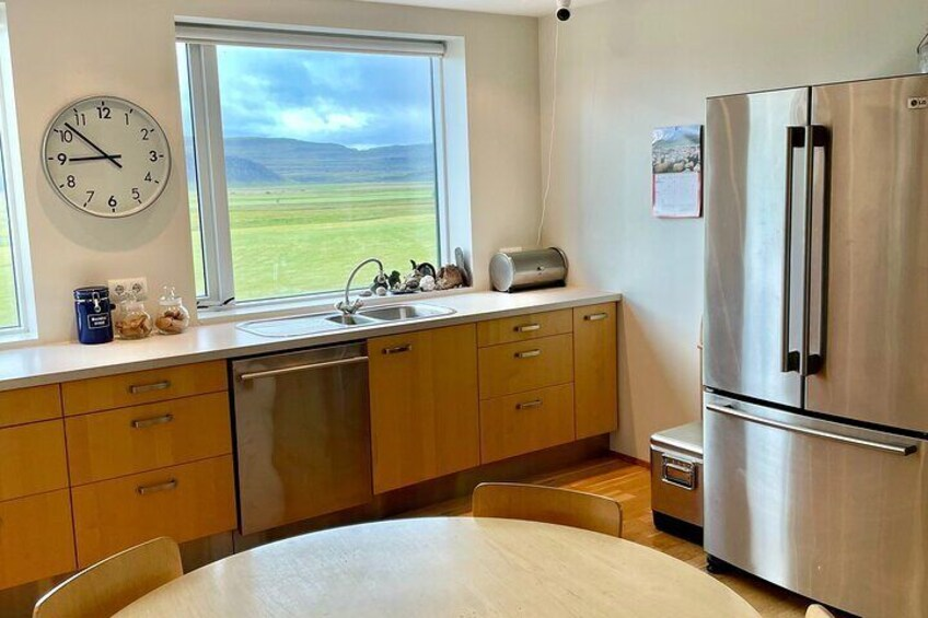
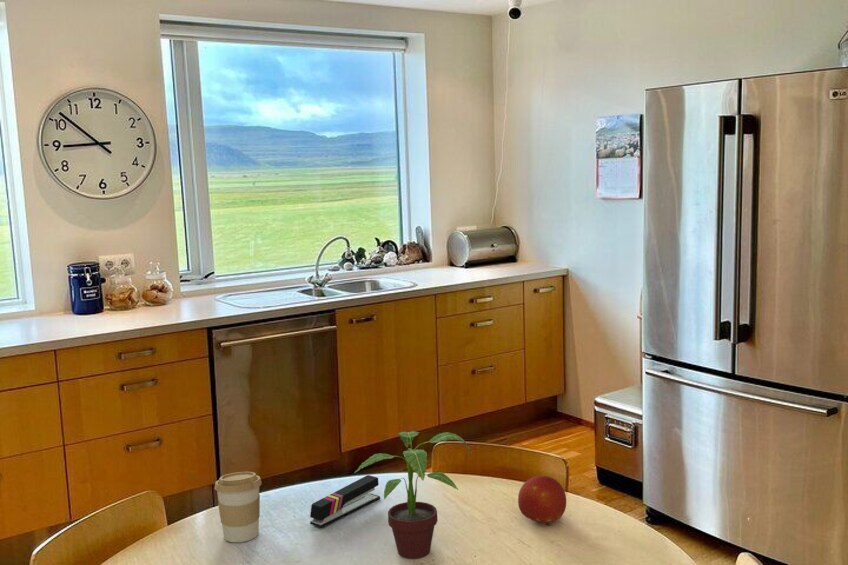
+ potted plant (415, 496)
+ coffee cup (239, 504)
+ fruit (542, 498)
+ stapler (345, 499)
